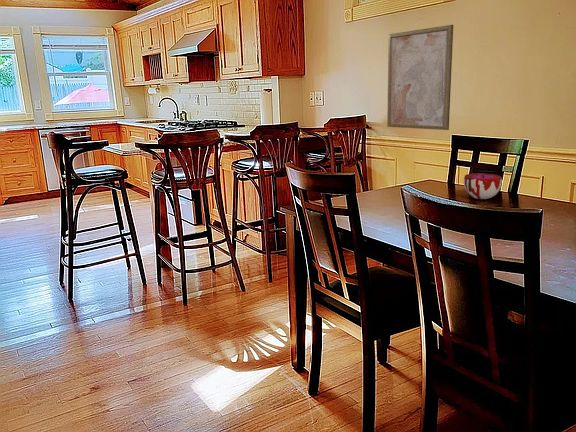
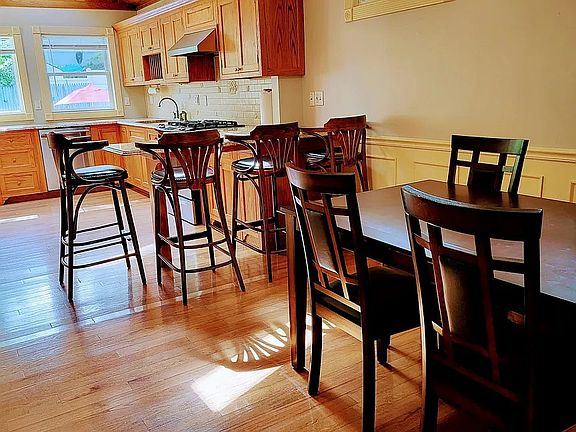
- decorative bowl (482, 187)
- wall art (417, 80)
